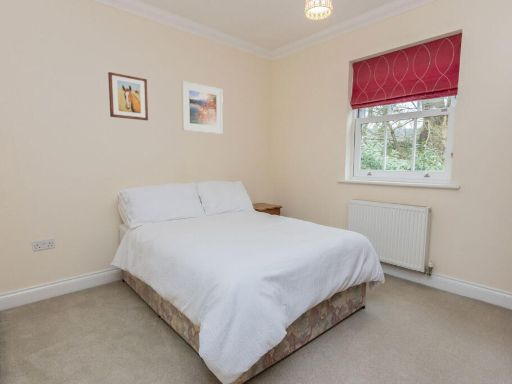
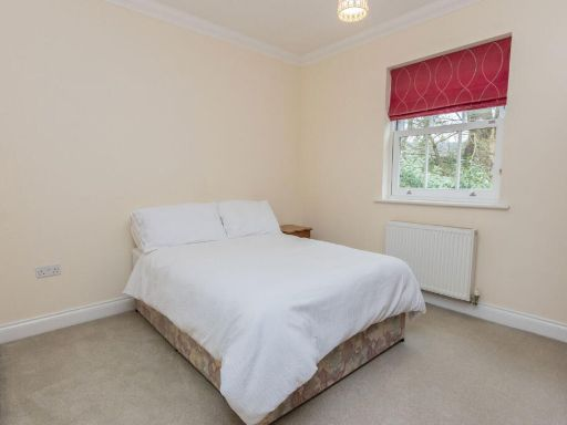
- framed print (203, 108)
- wall art (129, 97)
